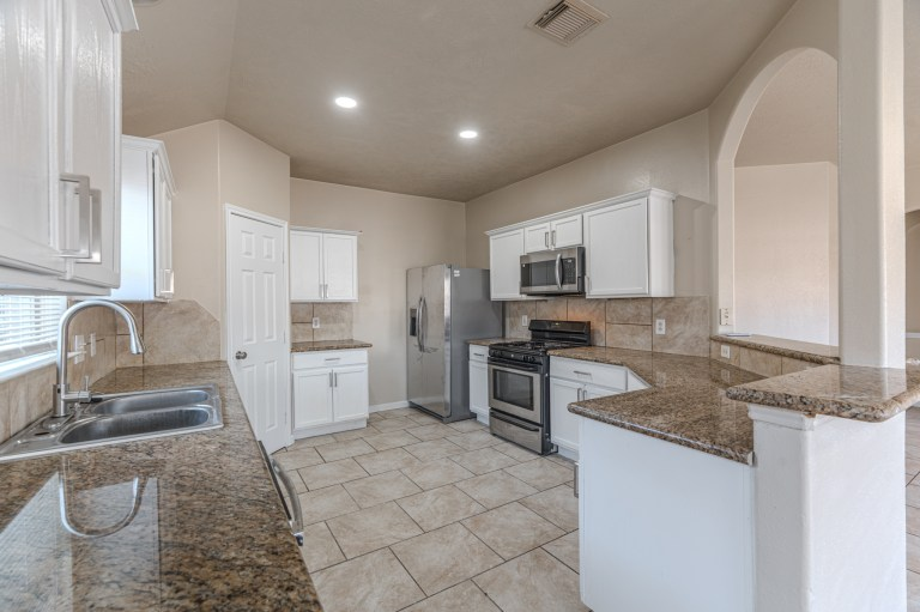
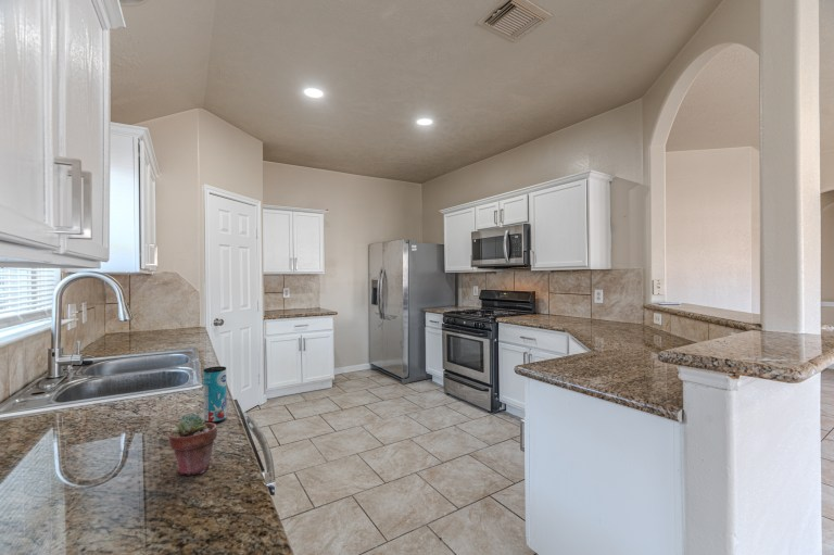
+ potted succulent (193, 441)
+ beverage can (215, 394)
